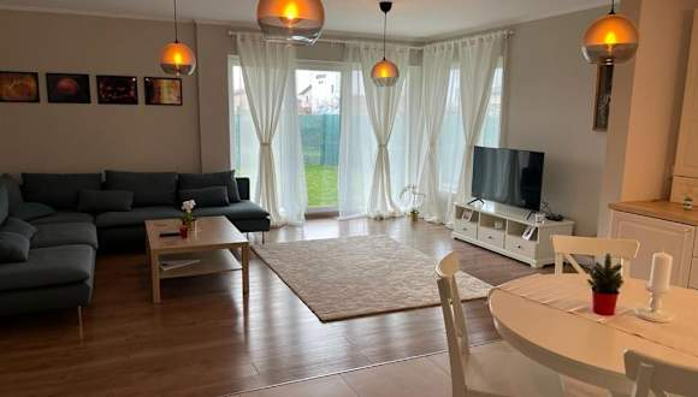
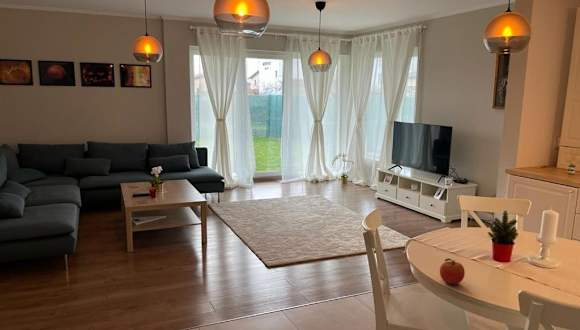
+ fruit (452, 270)
